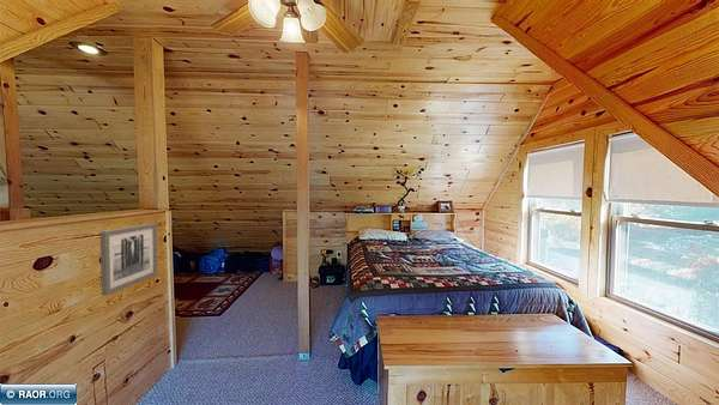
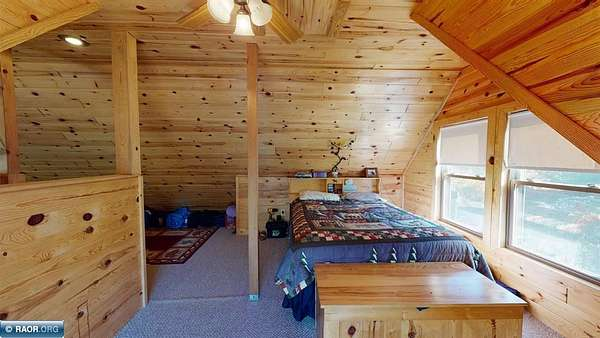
- wall art (132, 255)
